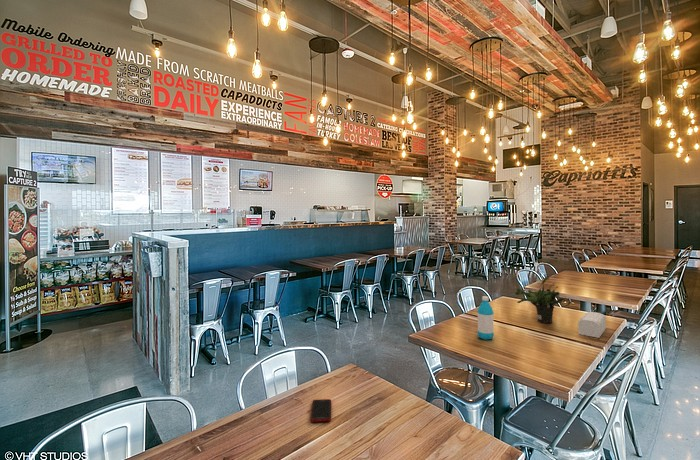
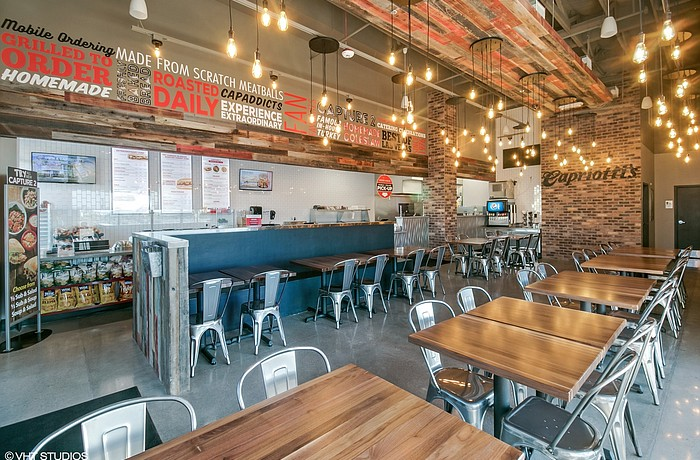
- cell phone (321, 410)
- potted plant (539, 298)
- water bottle (485, 317)
- tissue box (592, 323)
